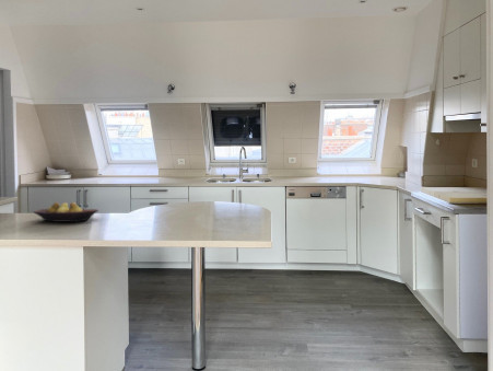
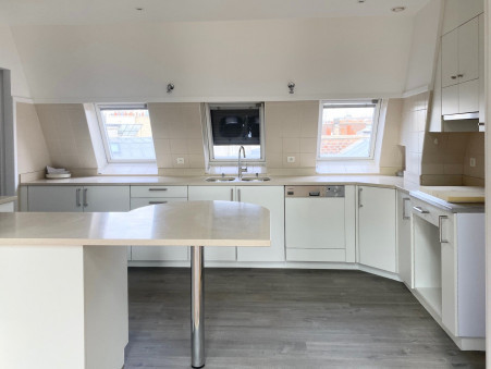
- fruit bowl (66, 211)
